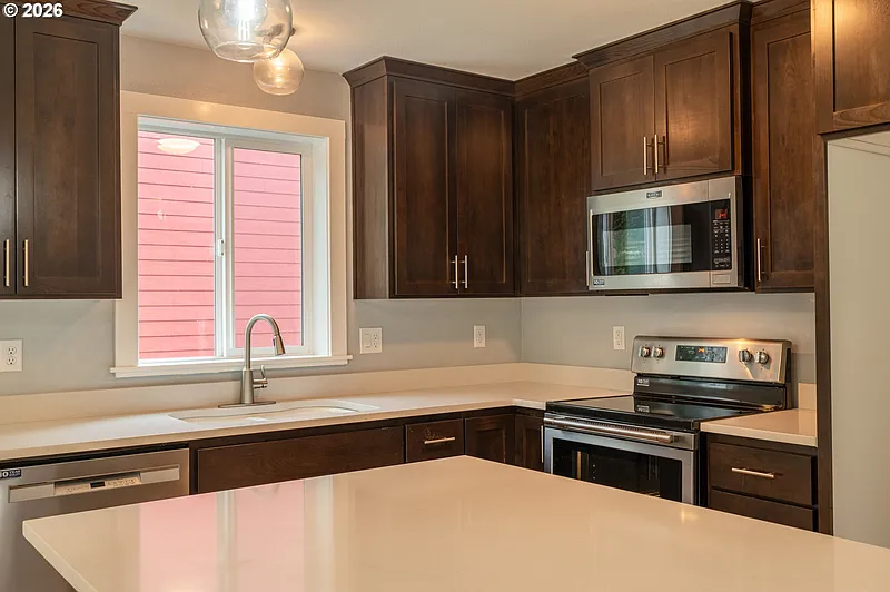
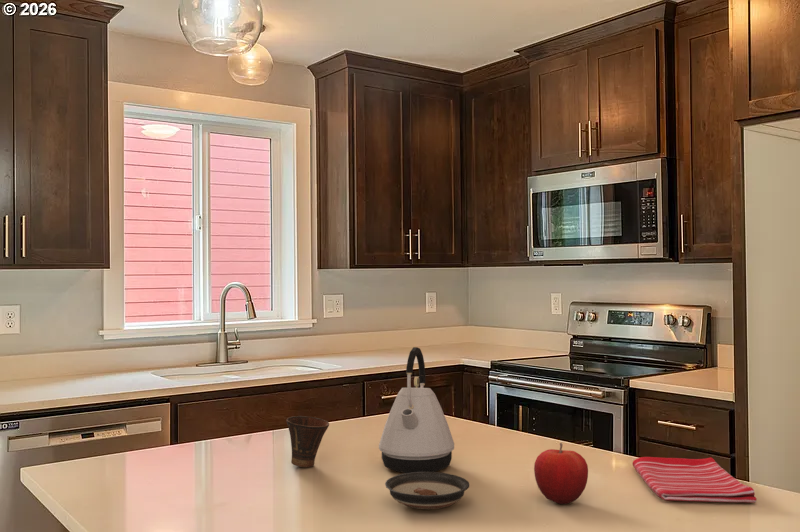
+ kettle (415, 407)
+ cup (308, 442)
+ saucer (427, 493)
+ fruit (561, 473)
+ dish towel (689, 477)
